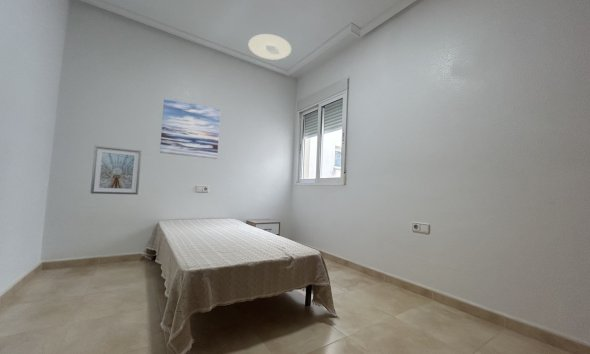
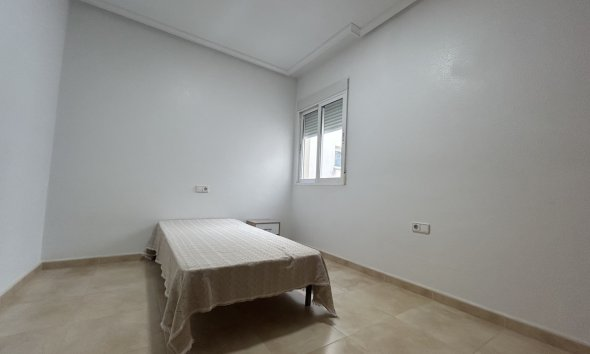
- wall art (192, 129)
- picture frame (117, 171)
- ceiling light (270, 45)
